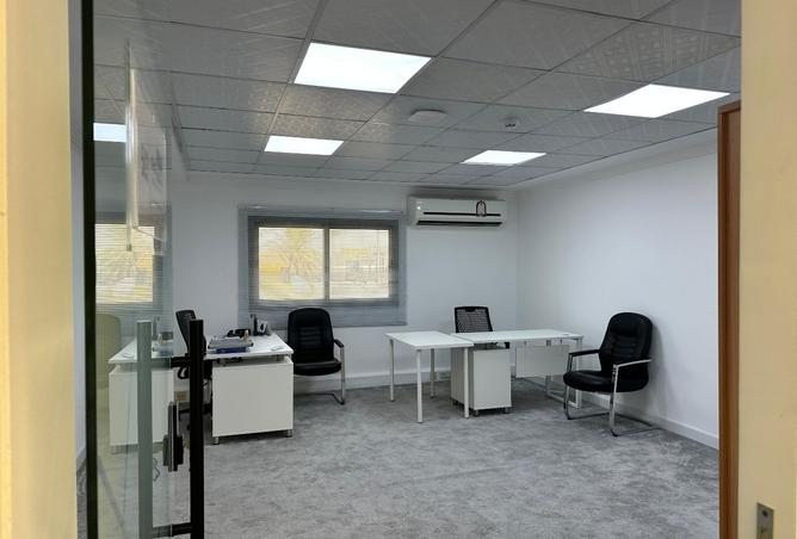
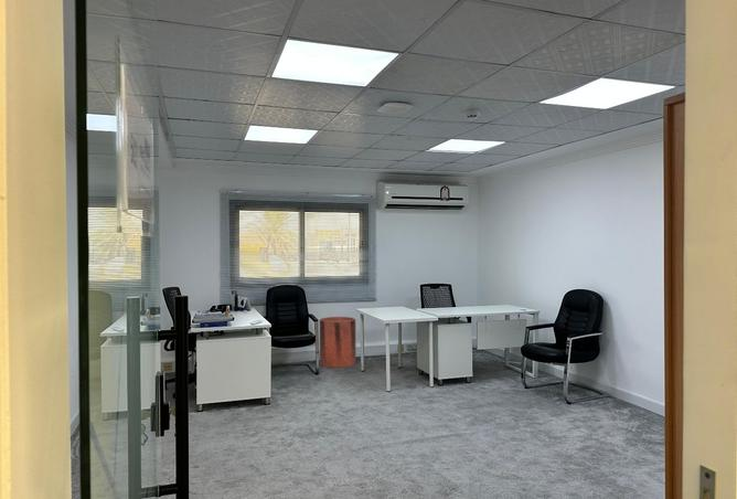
+ trash can (338, 341)
